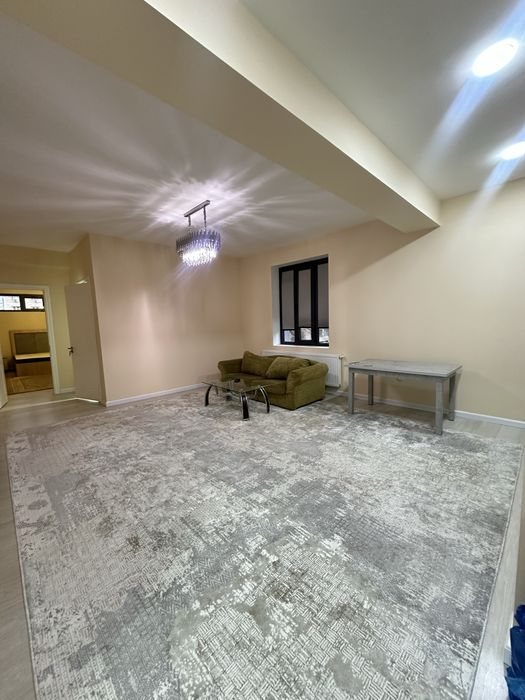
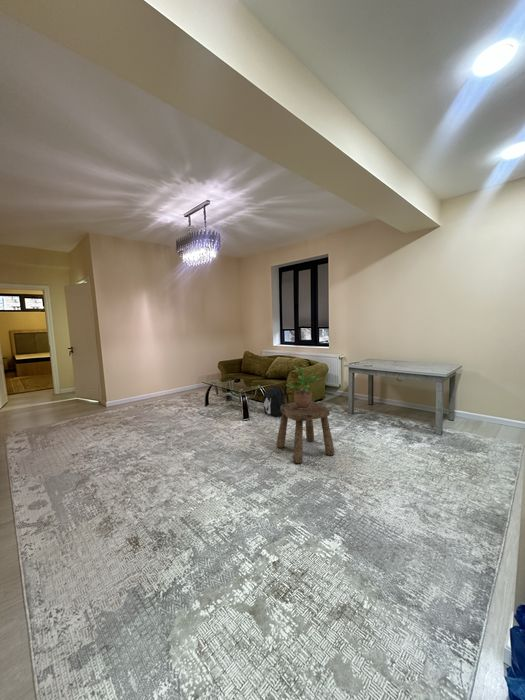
+ backpack (276, 399)
+ stool (302, 429)
+ potted plant (304, 387)
